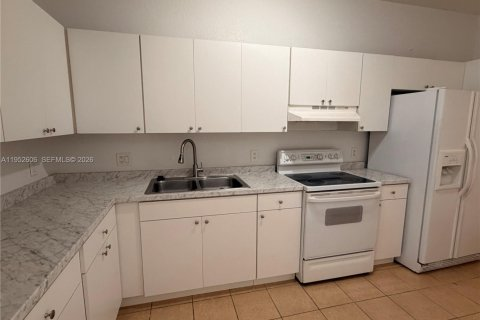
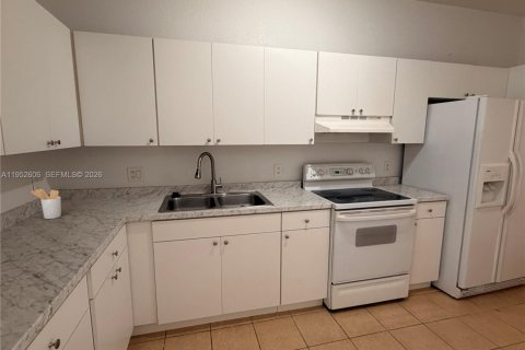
+ utensil holder (47, 202)
